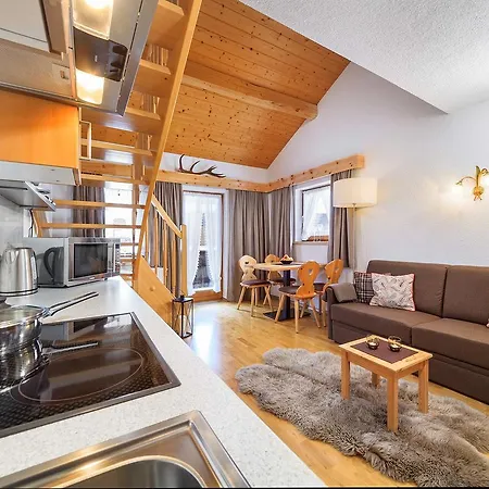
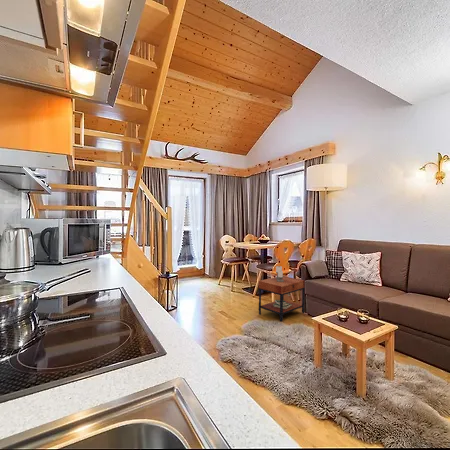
+ side table (281, 290)
